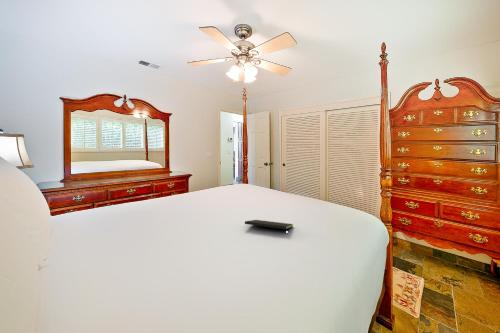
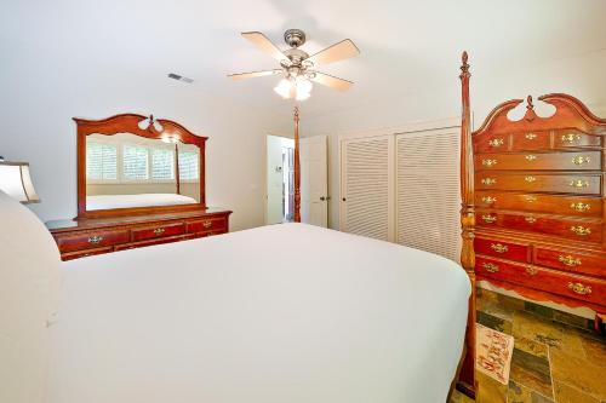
- notepad (269, 224)
